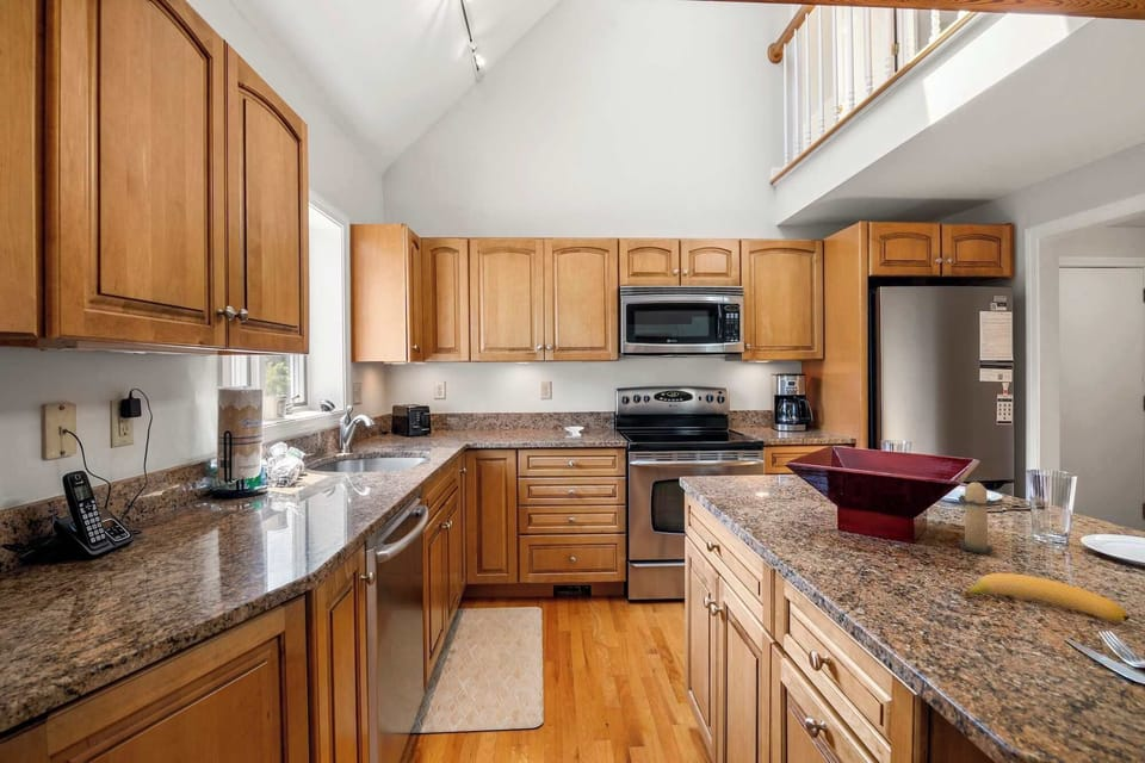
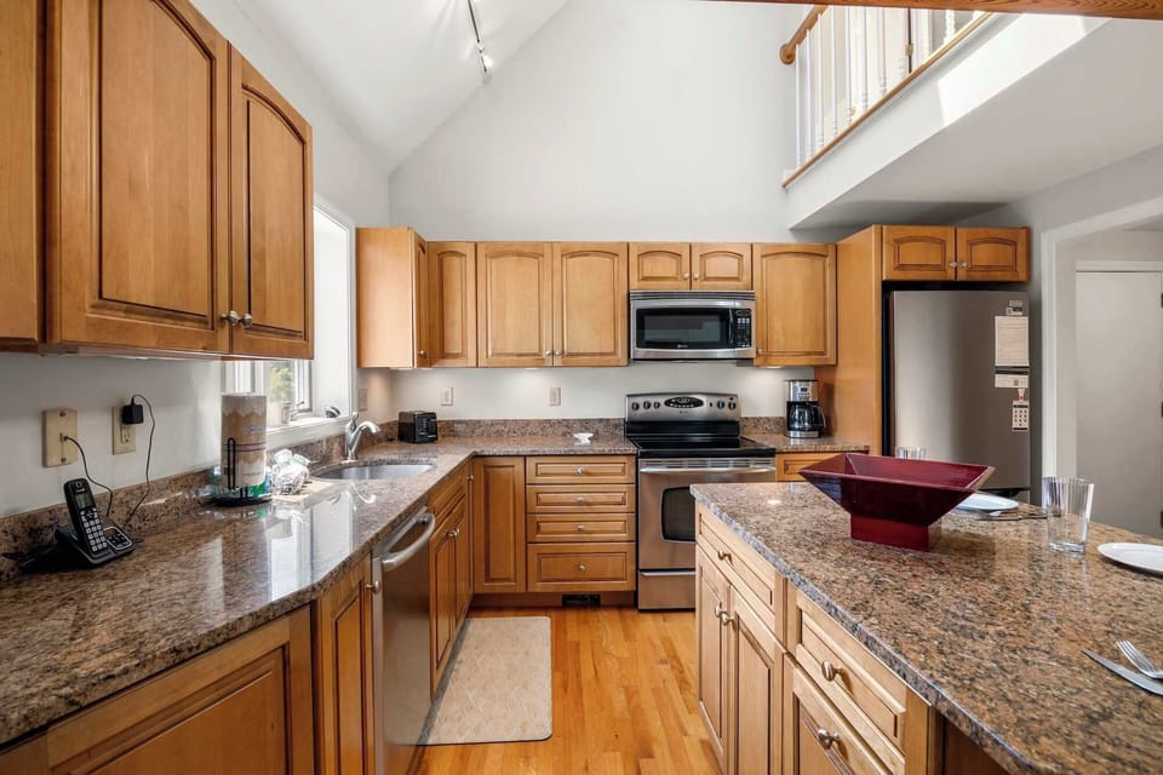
- candle (976, 513)
- banana (1040, 594)
